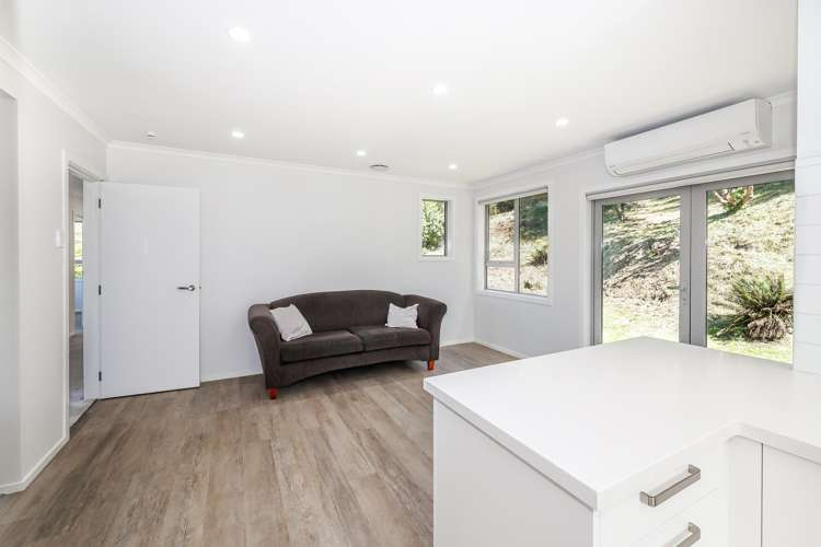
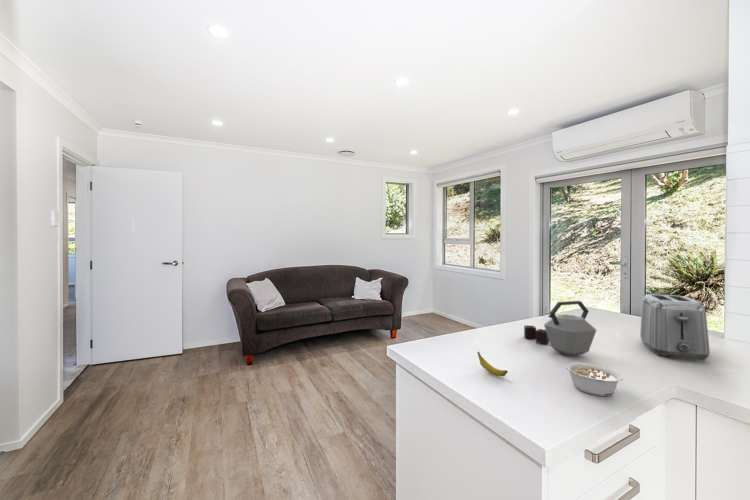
+ banana (490, 365)
+ kettle (552, 322)
+ toaster (670, 323)
+ legume (594, 378)
